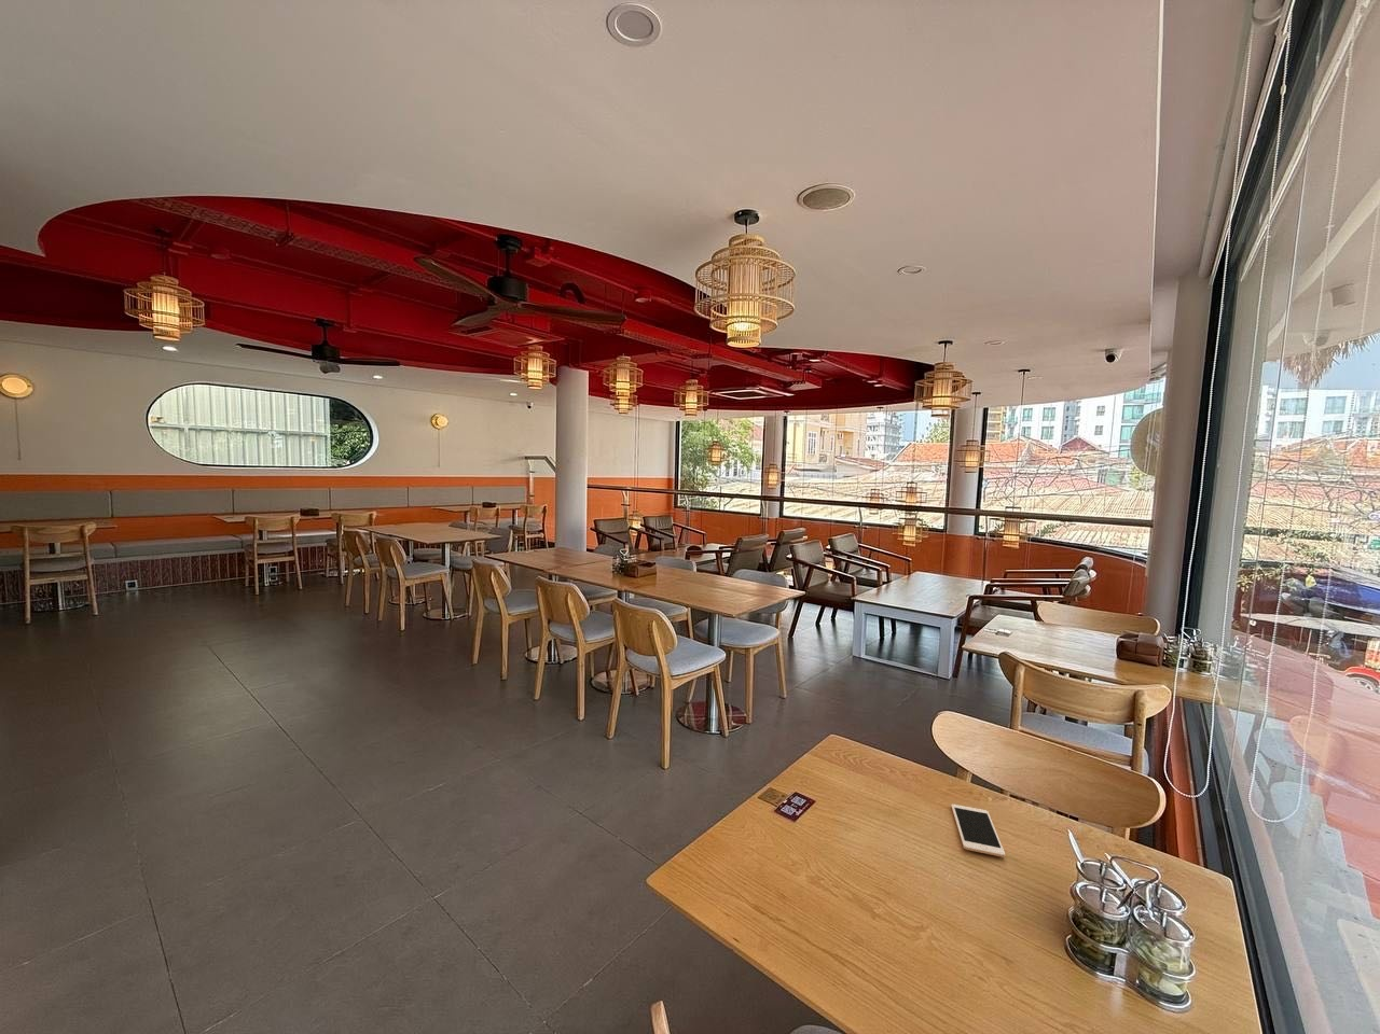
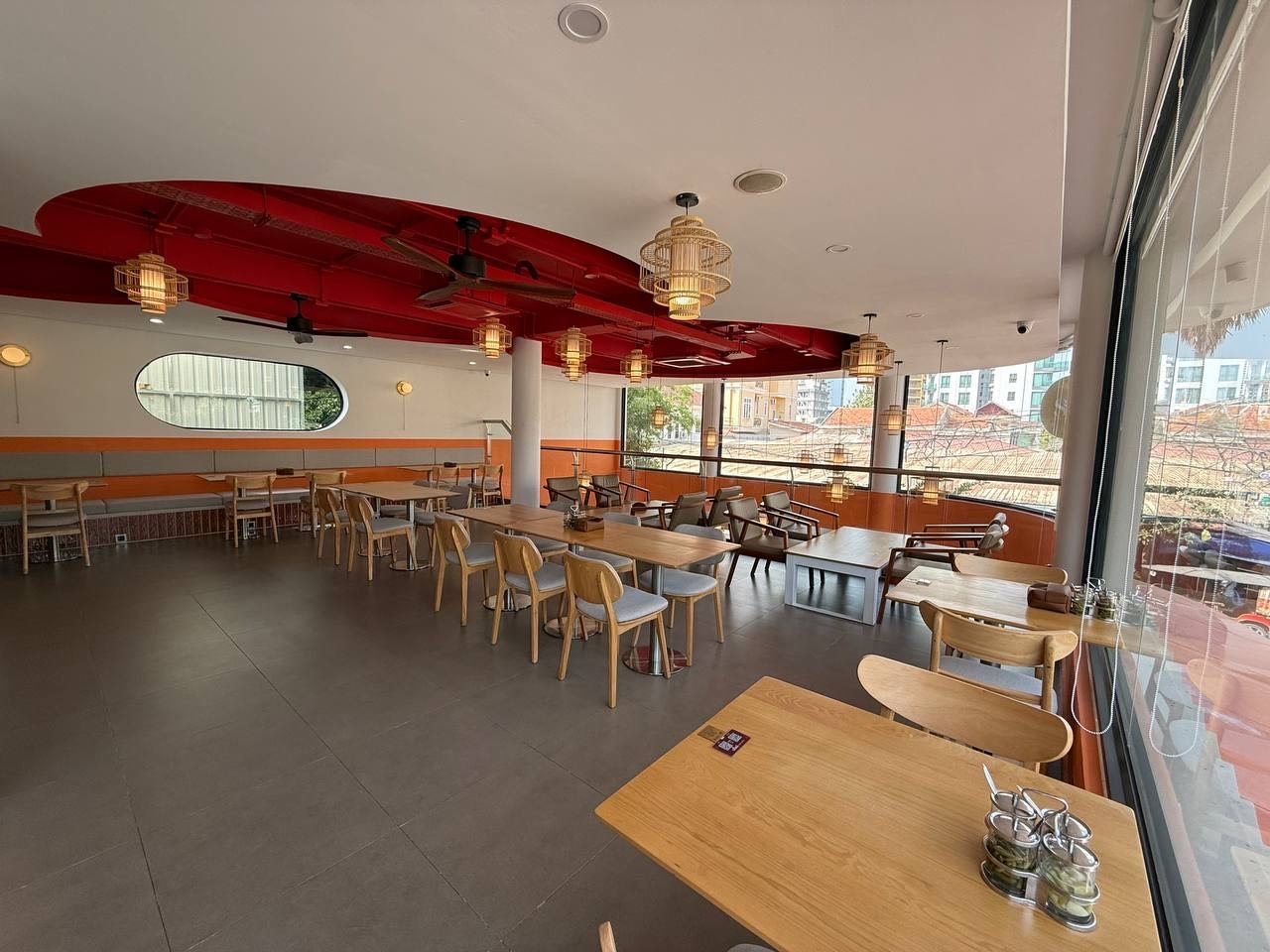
- cell phone (976, 829)
